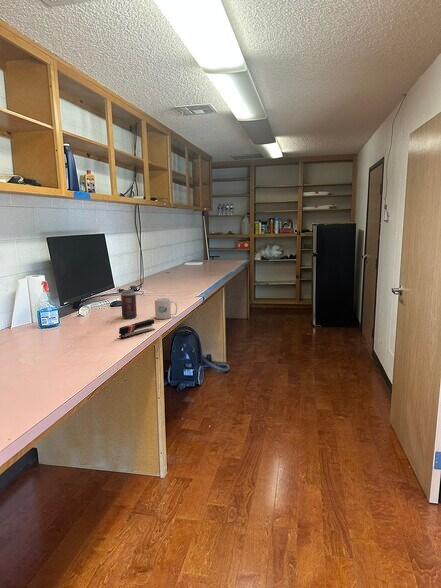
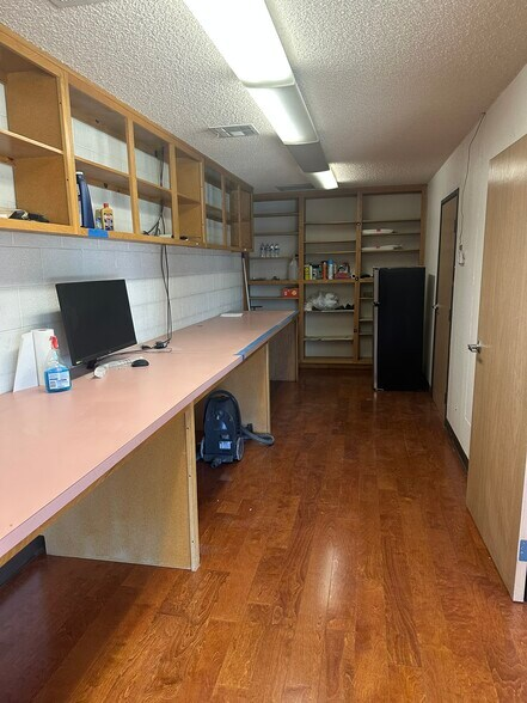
- stapler (137, 328)
- mug (166, 308)
- beverage can (128, 304)
